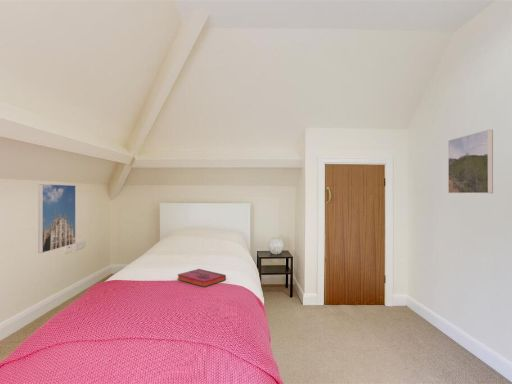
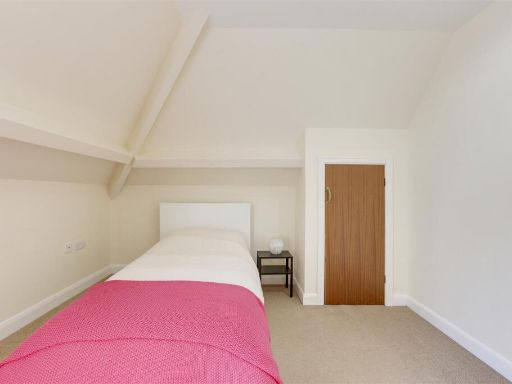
- hardback book (201, 277)
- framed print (468, 164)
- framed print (58, 216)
